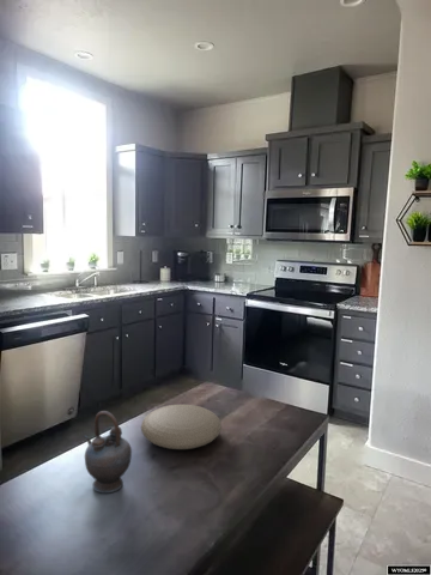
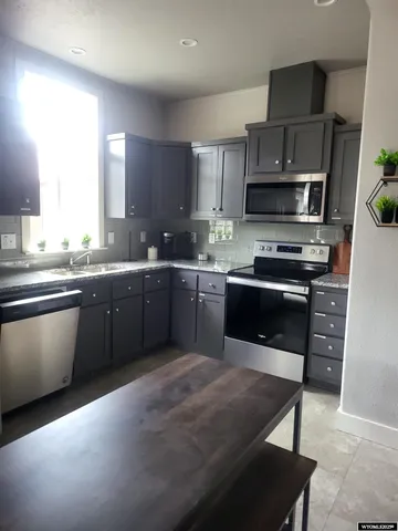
- teapot (104, 447)
- plate (181, 424)
